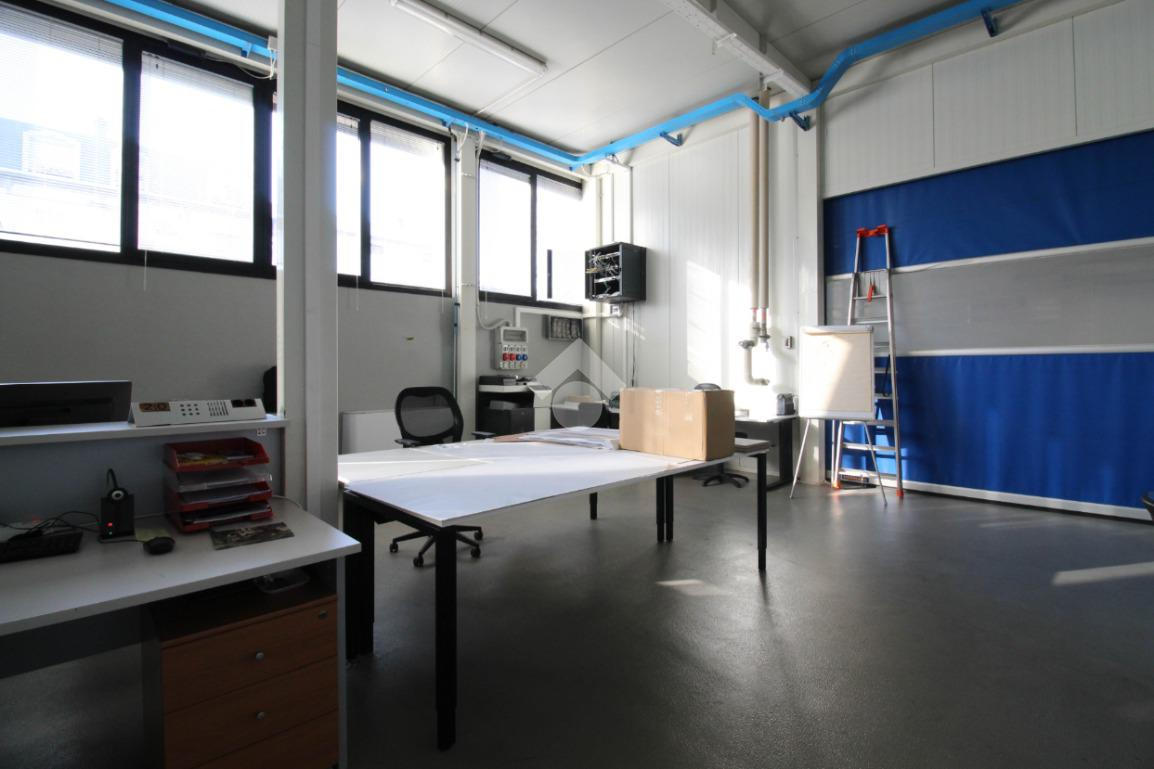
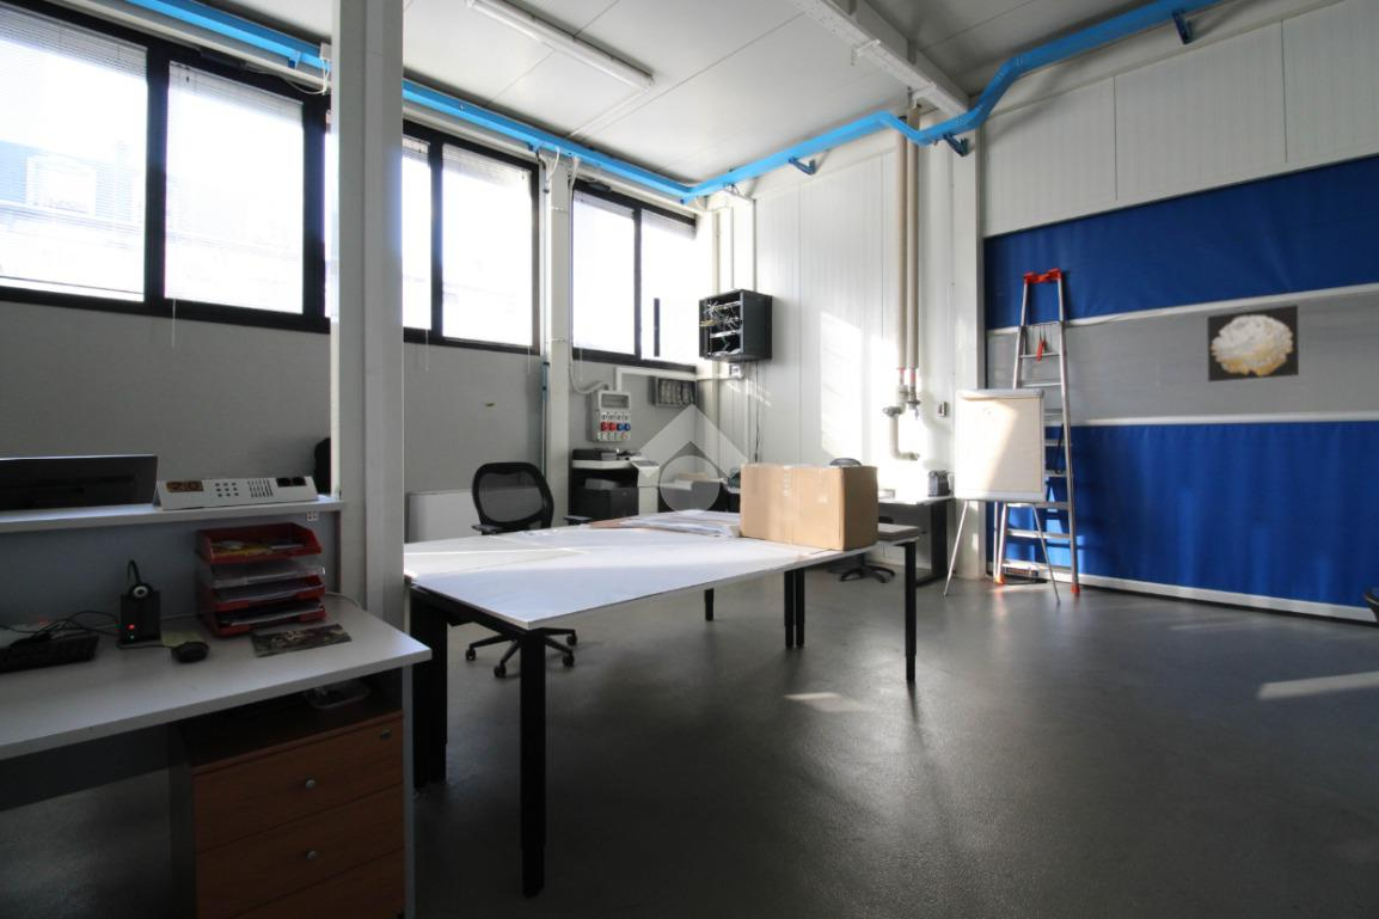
+ wall art (1251, 344)
